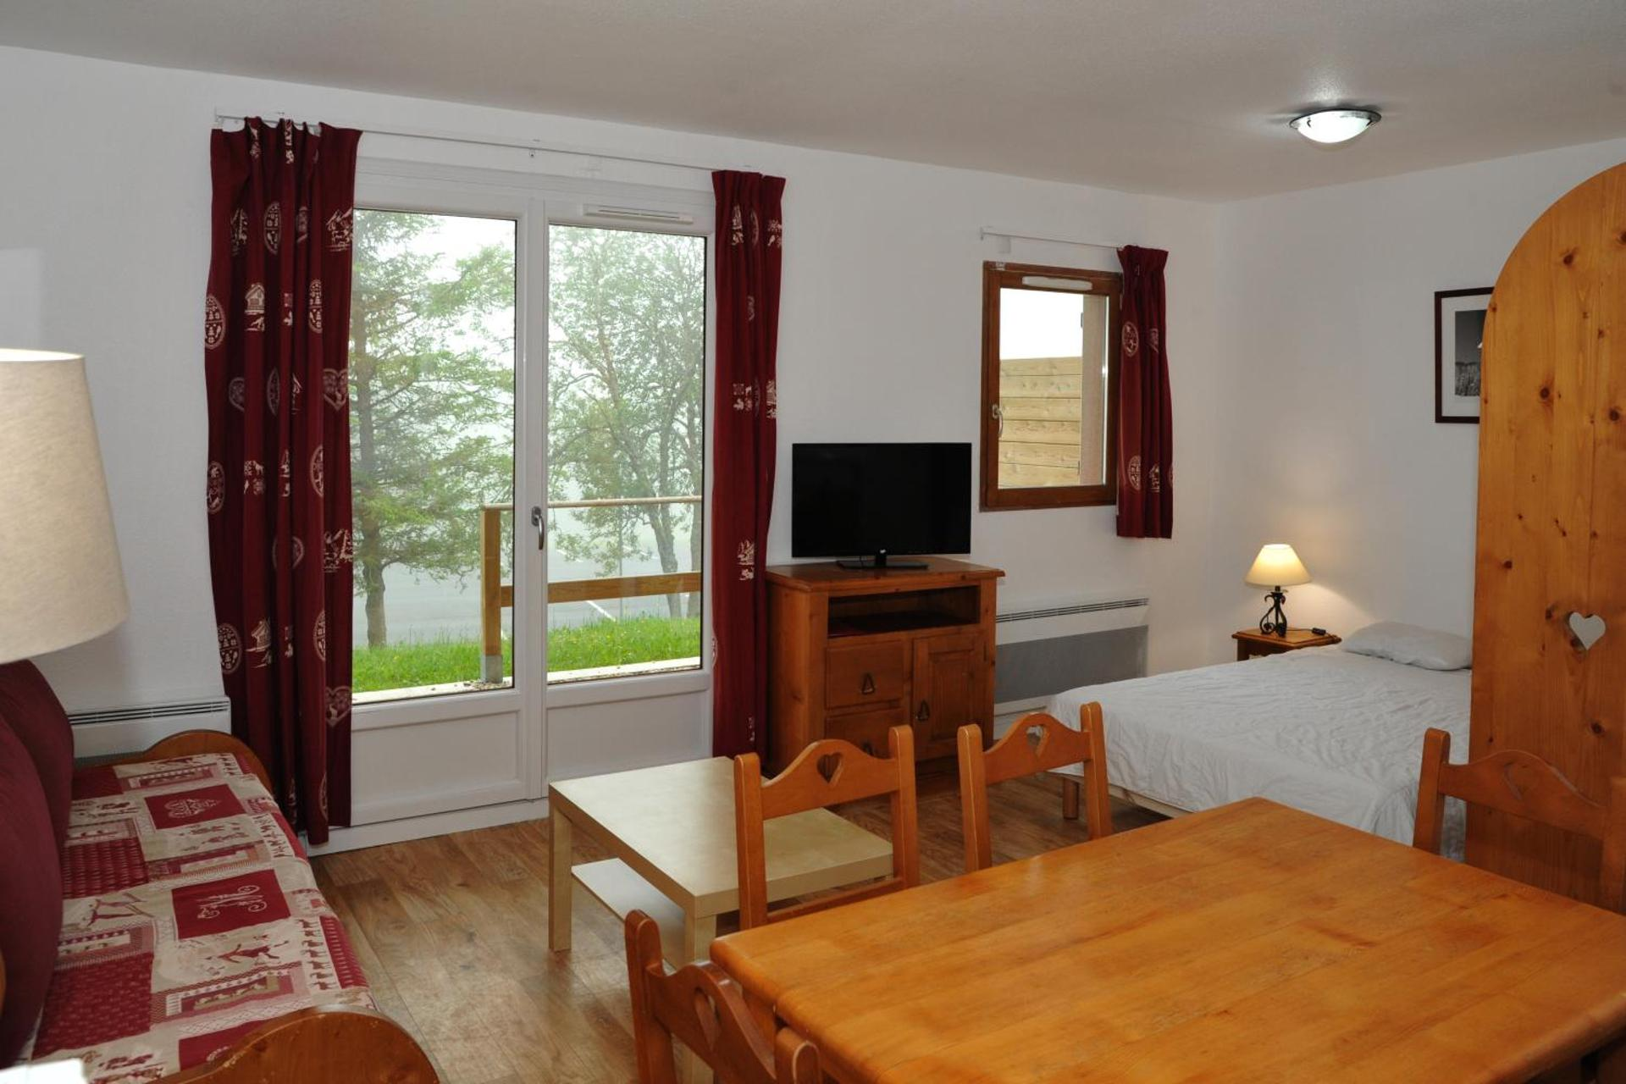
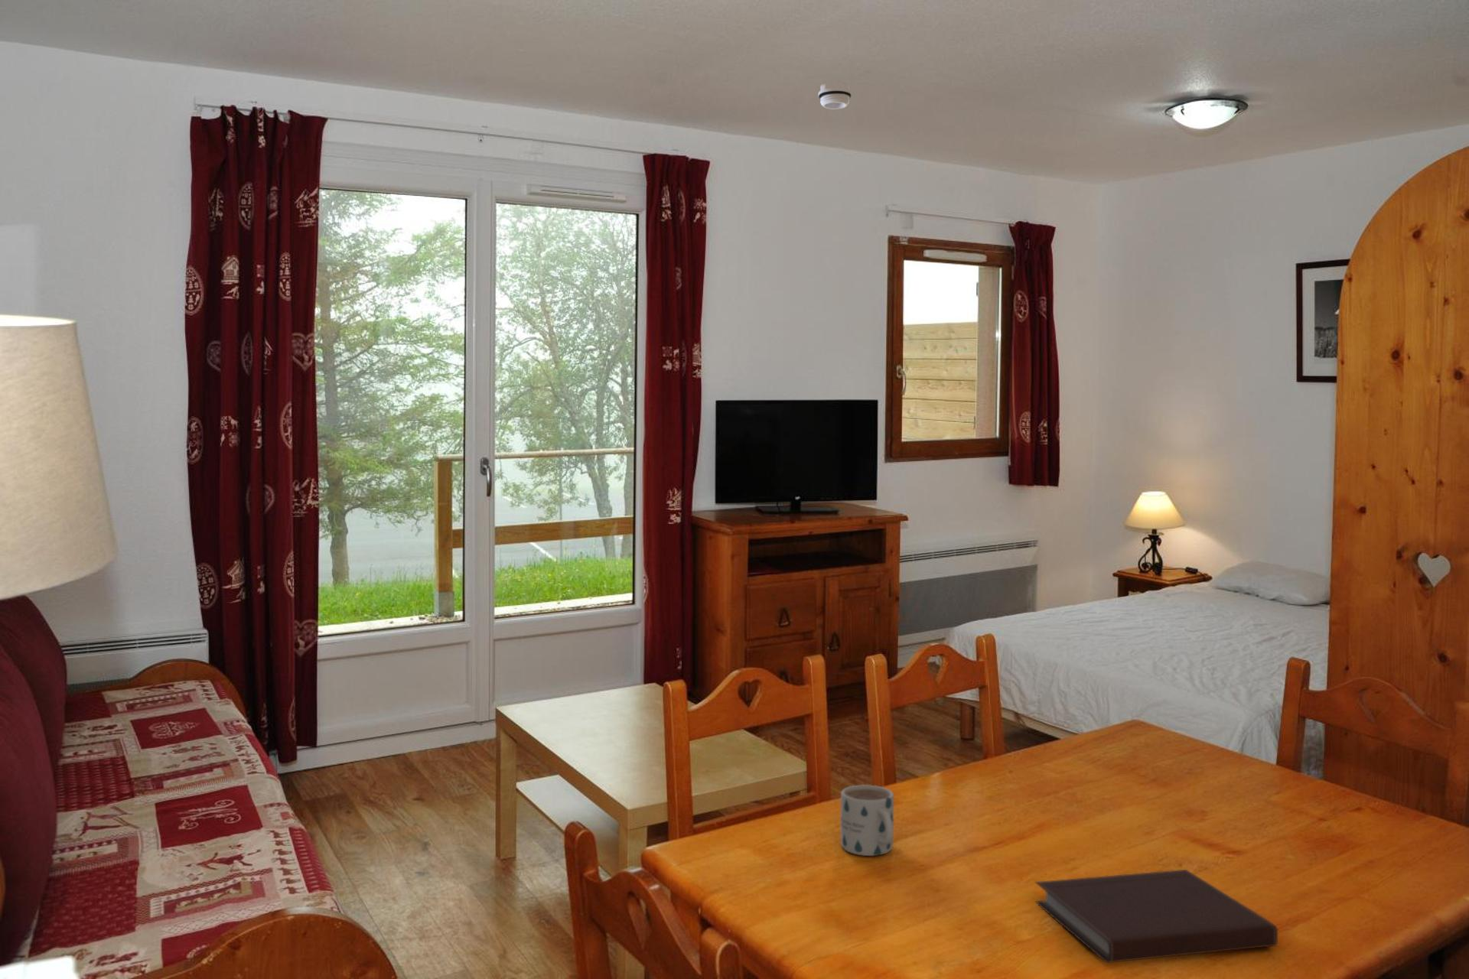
+ notebook (1150, 913)
+ mug (871, 823)
+ smoke detector (835, 96)
